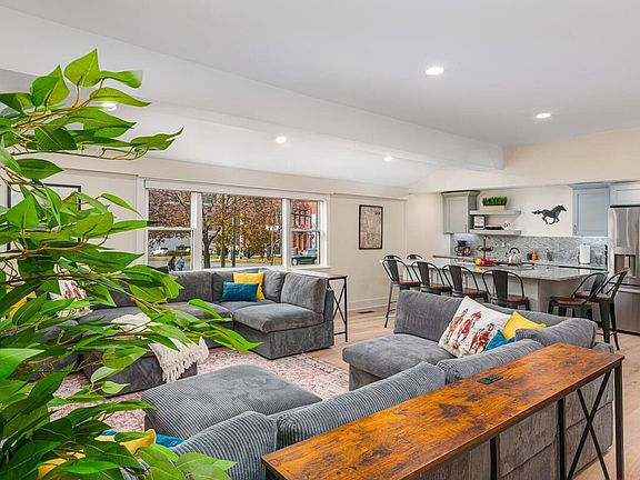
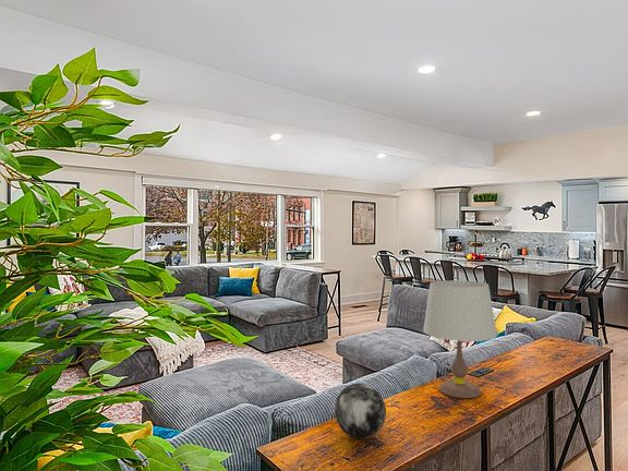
+ table lamp (459, 337)
+ decorative orb (360, 410)
